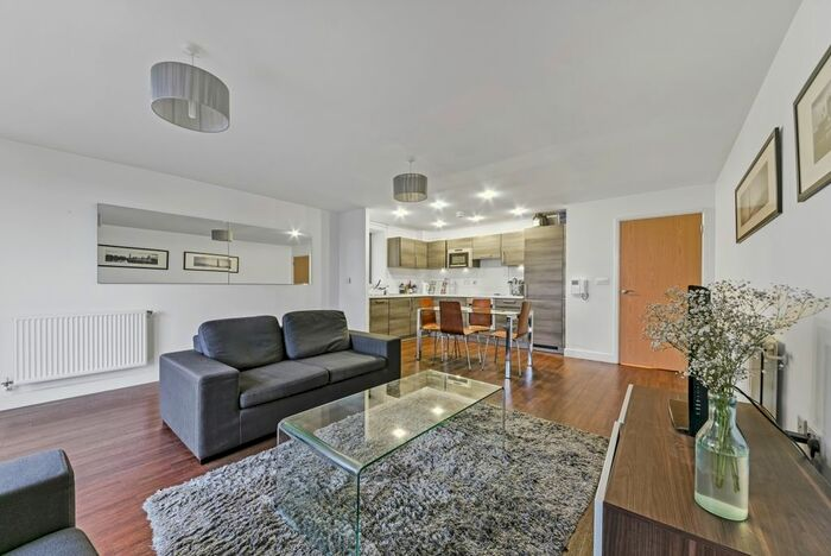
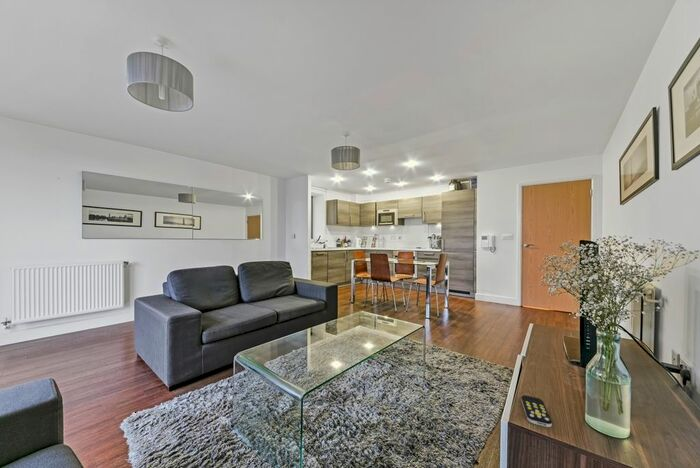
+ remote control (535, 409)
